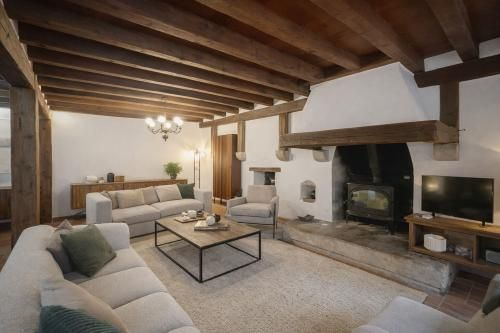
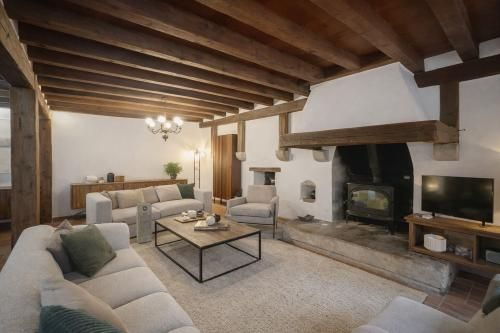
+ air purifier (143, 221)
